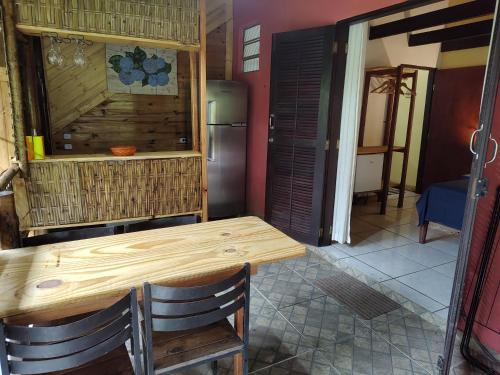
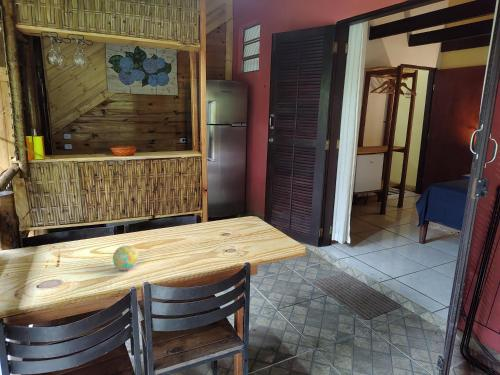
+ decorative ball (125, 257)
